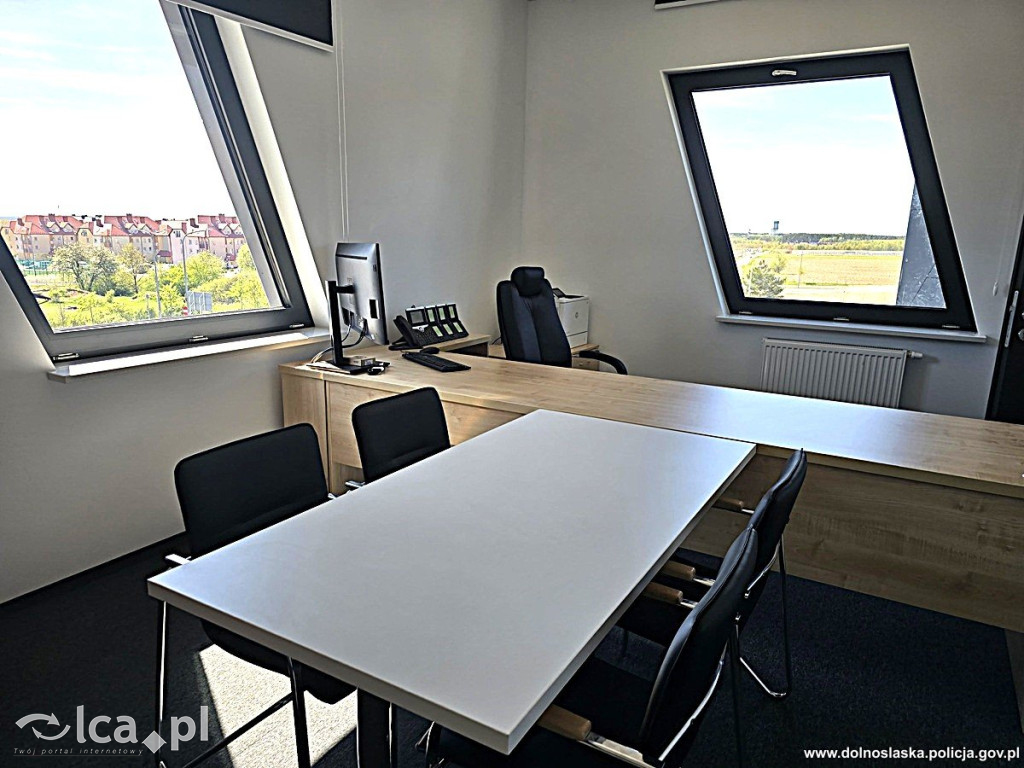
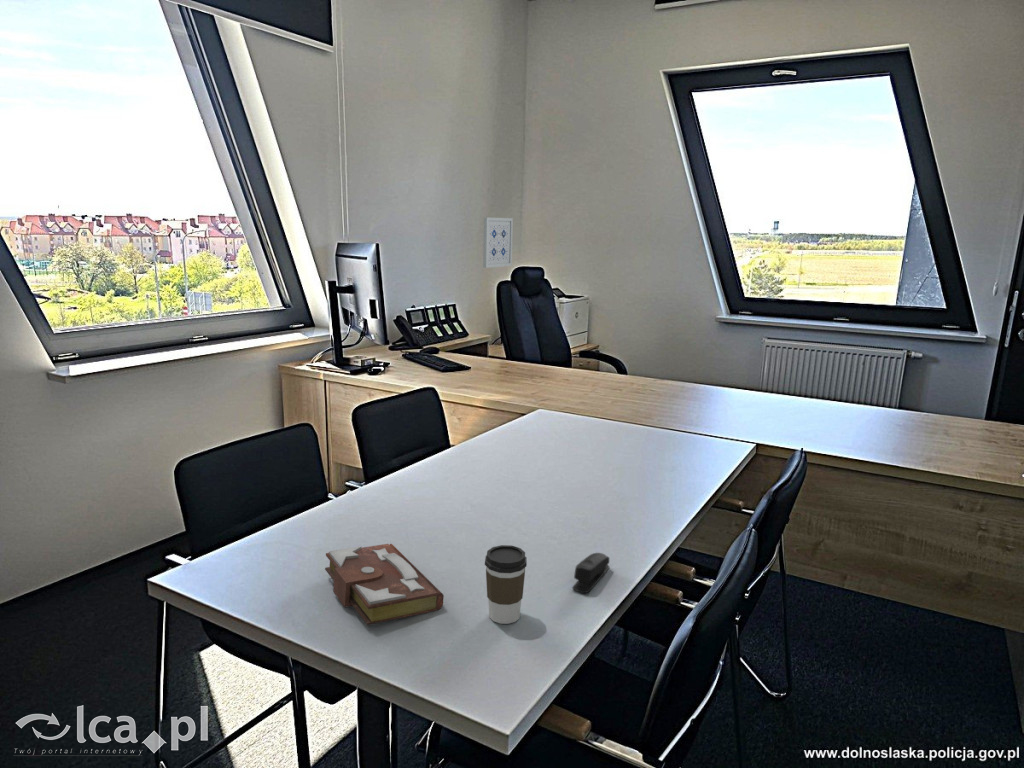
+ stapler (592, 567)
+ book (379, 579)
+ coffee cup (505, 584)
+ wall art (498, 242)
